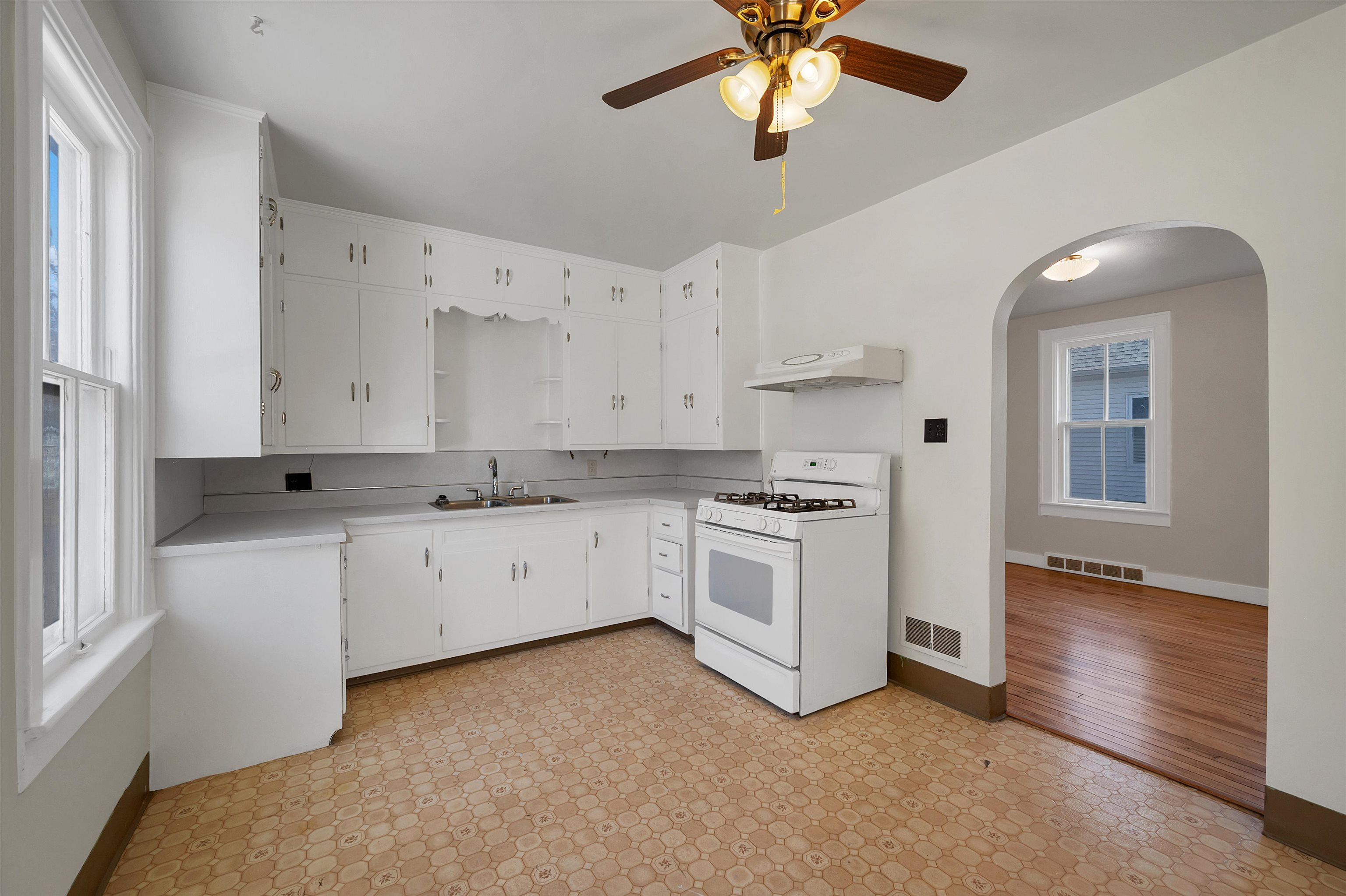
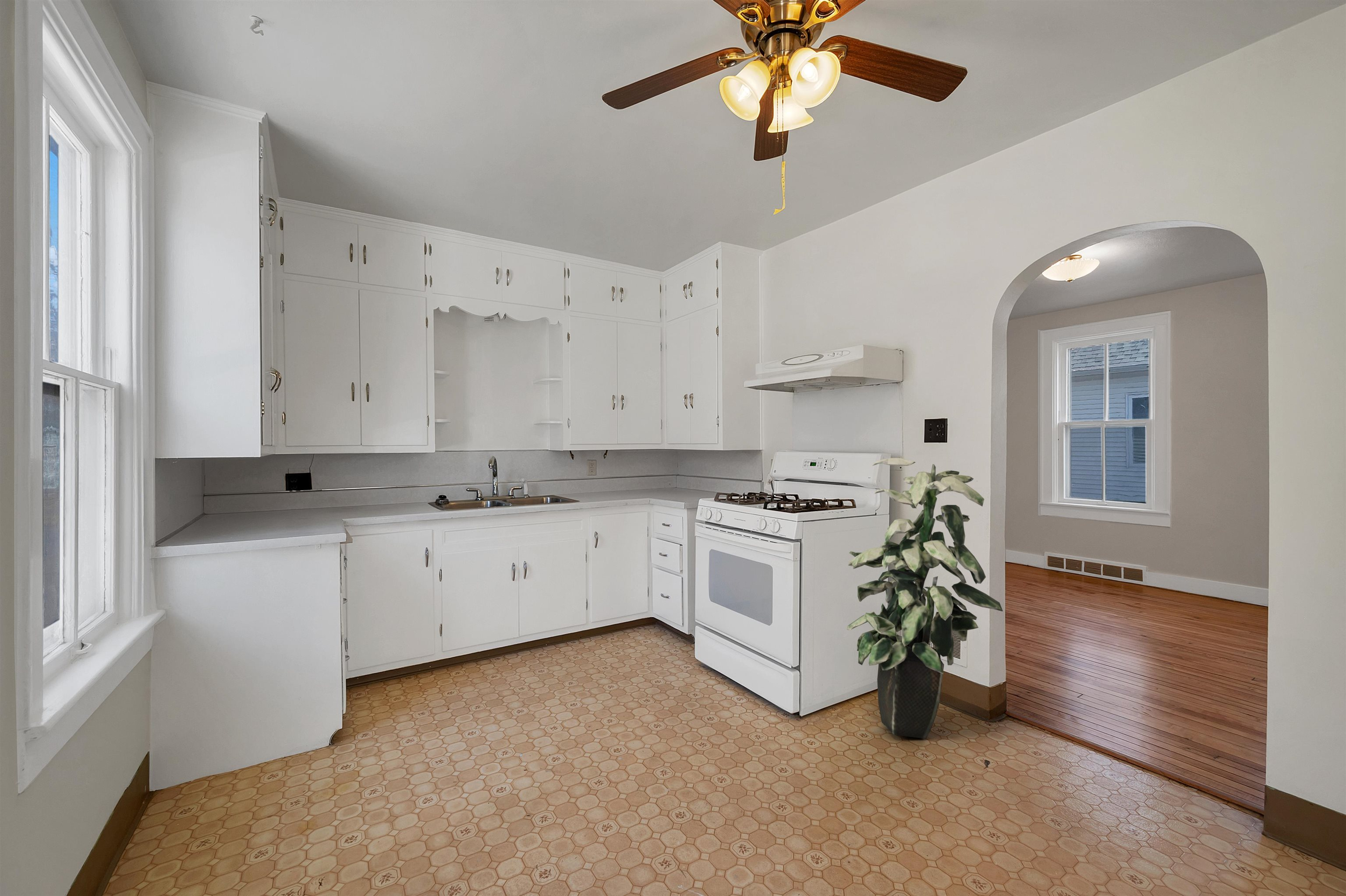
+ indoor plant (912, 592)
